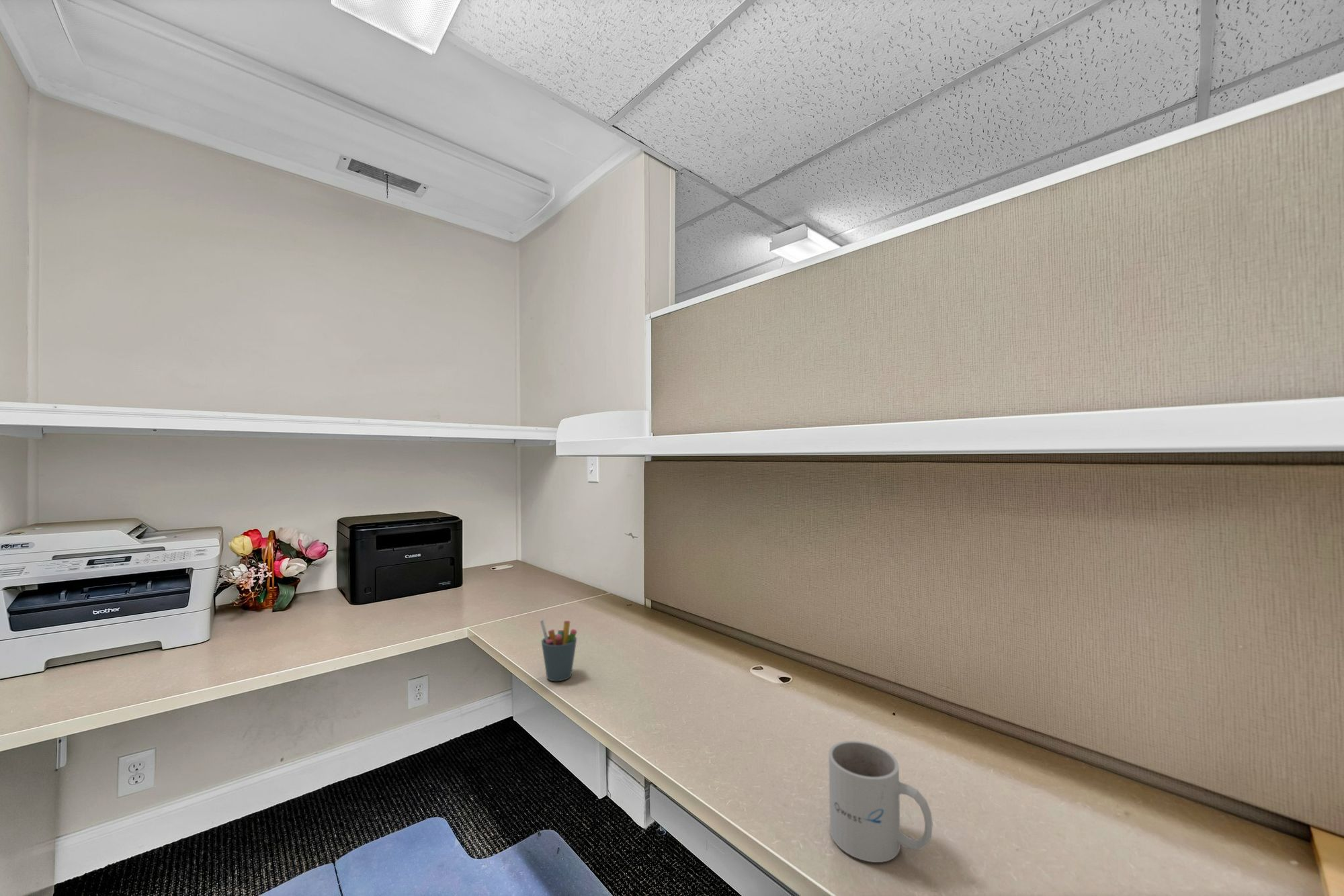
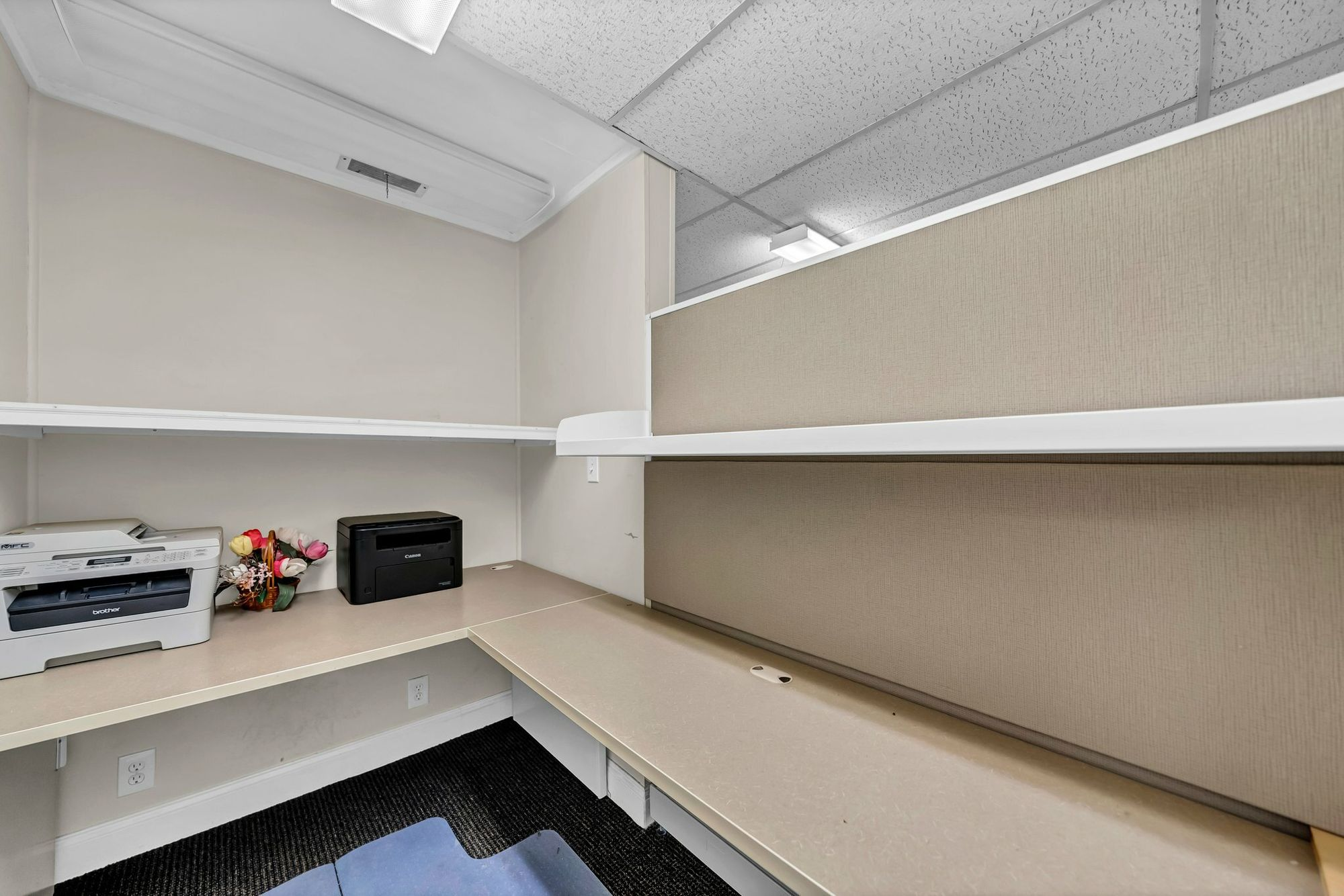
- pen holder (559, 647)
- mug (877, 804)
